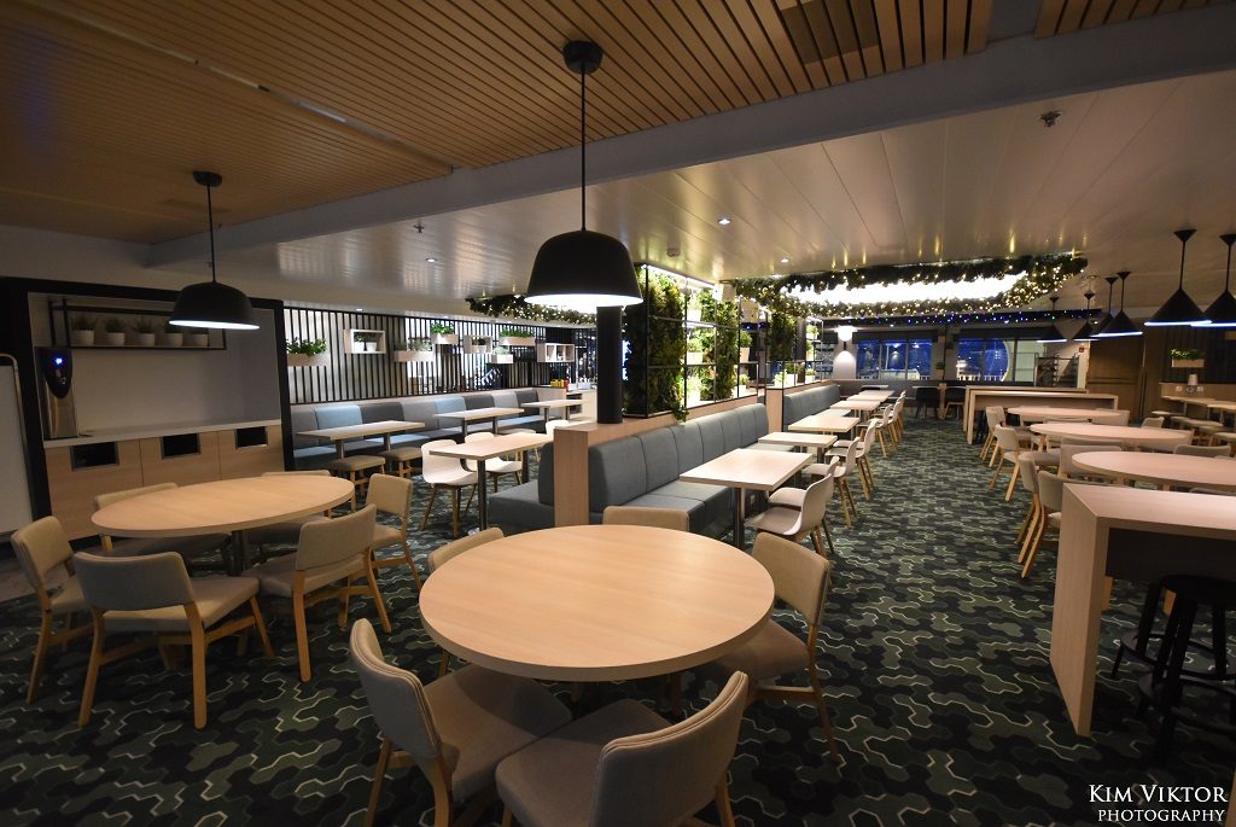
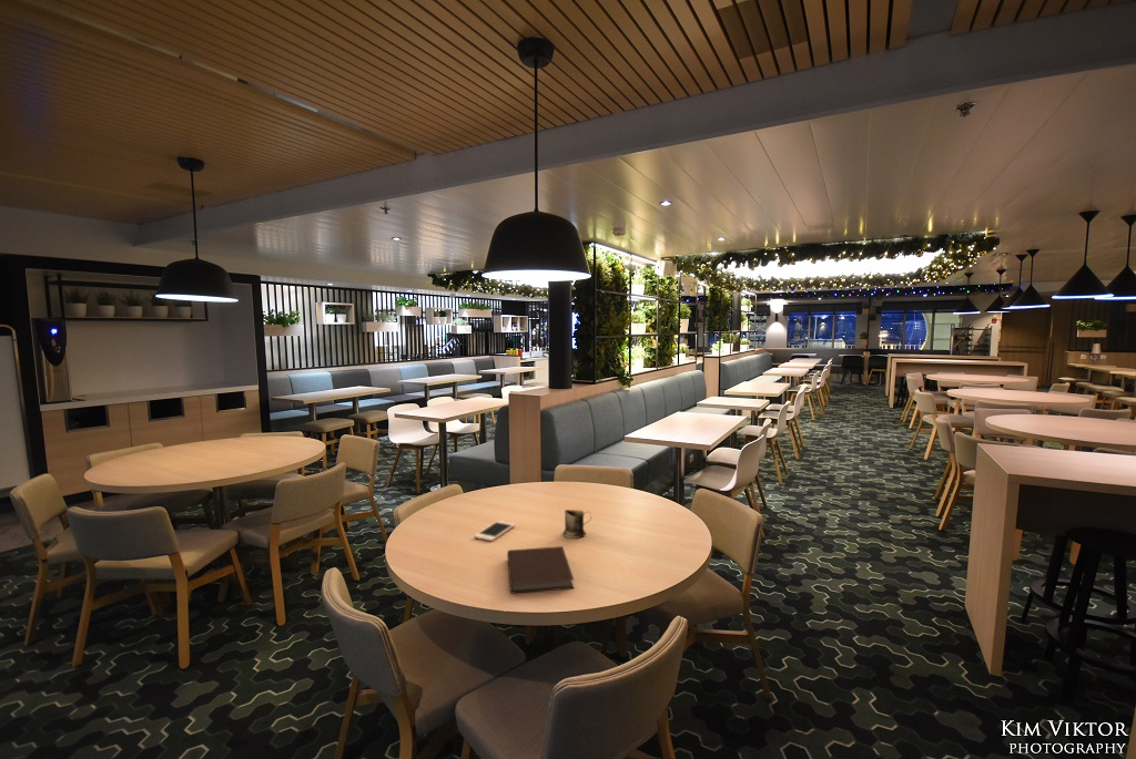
+ notebook (538, 567)
+ cell phone (495, 530)
+ mug (577, 521)
